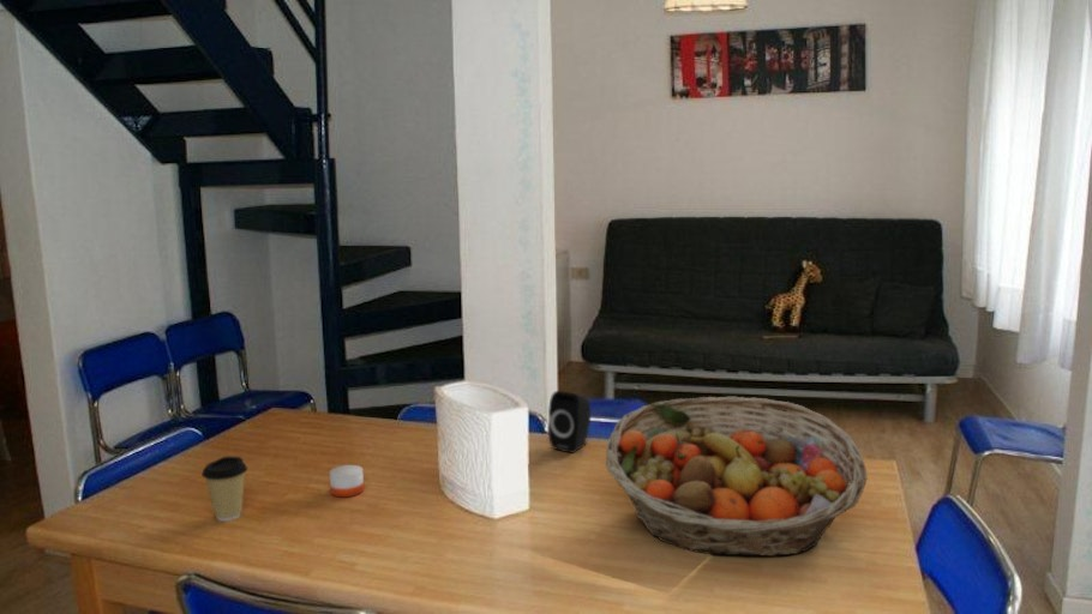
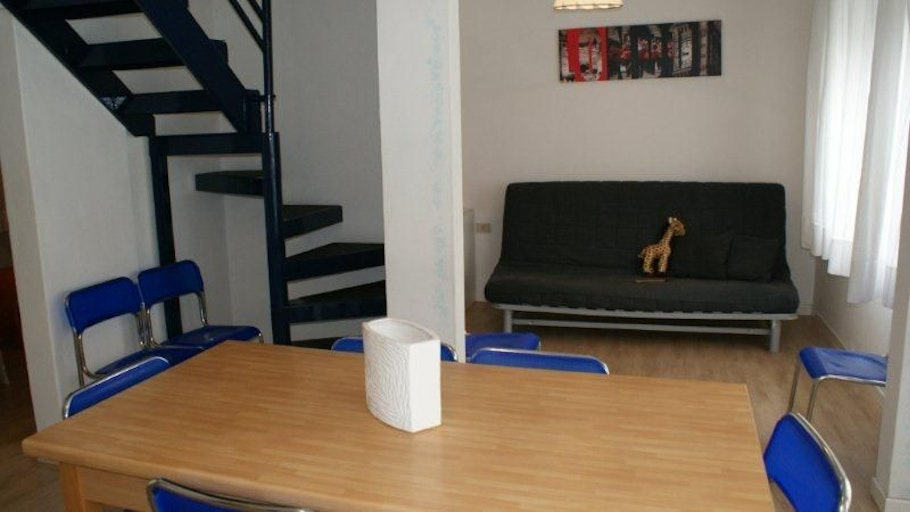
- coffee cup (226, 489)
- candle (346, 469)
- fruit basket (731, 471)
- speaker (572, 417)
